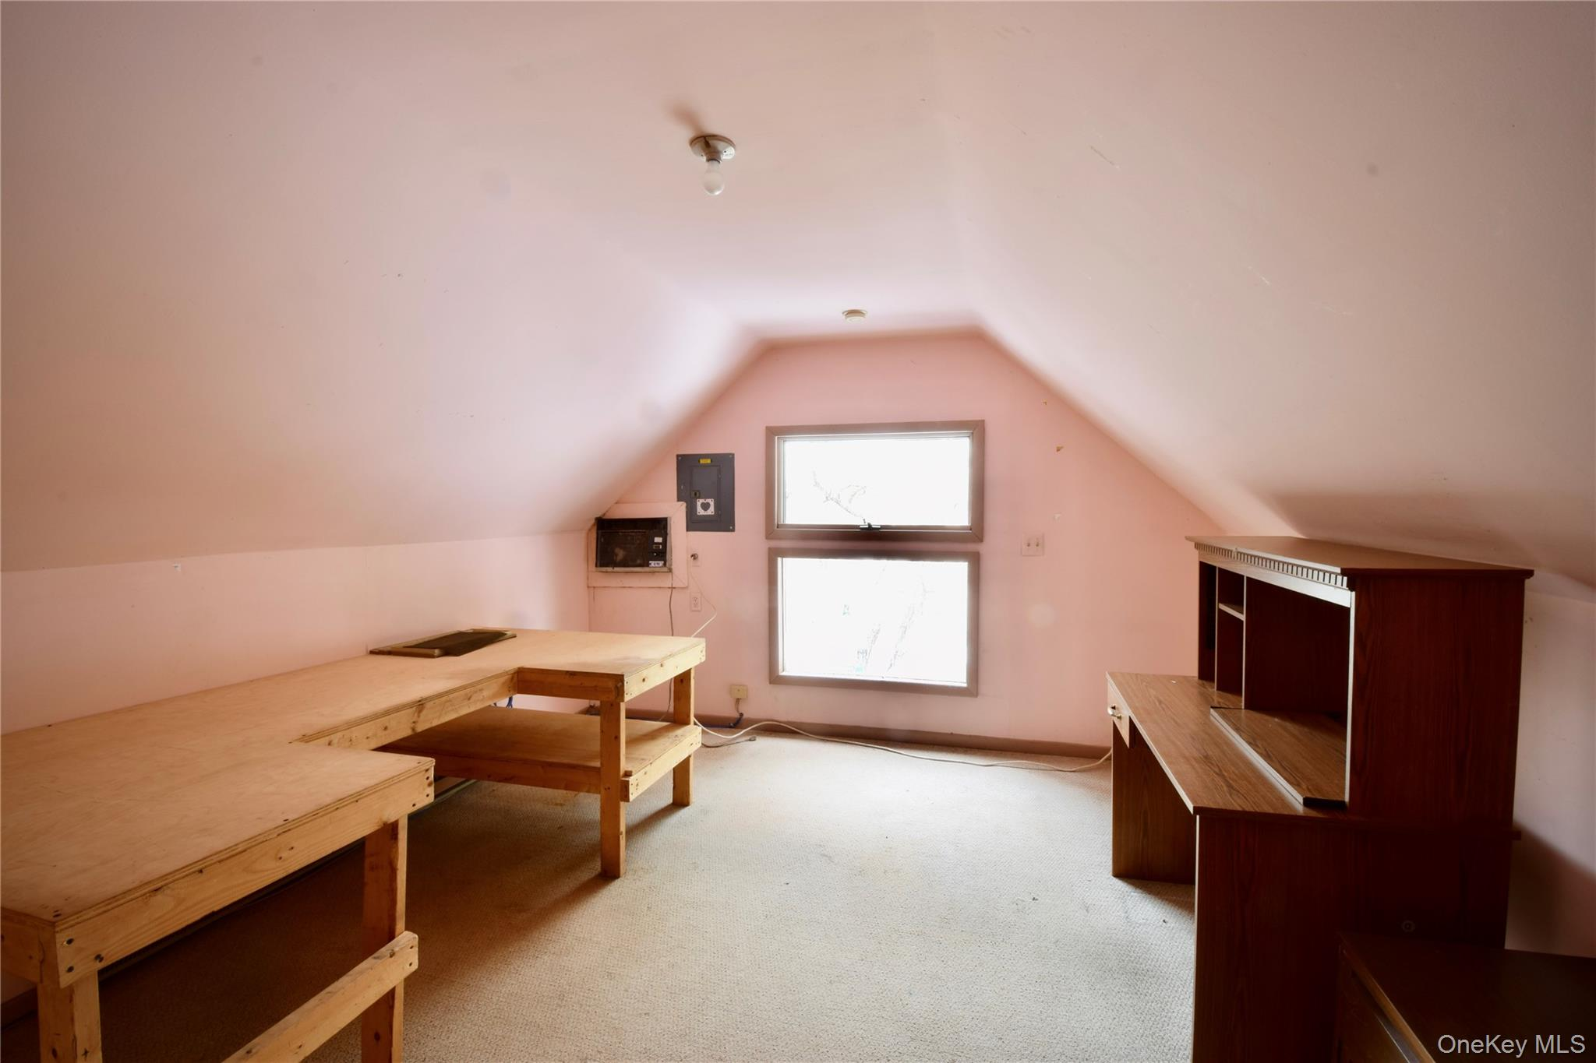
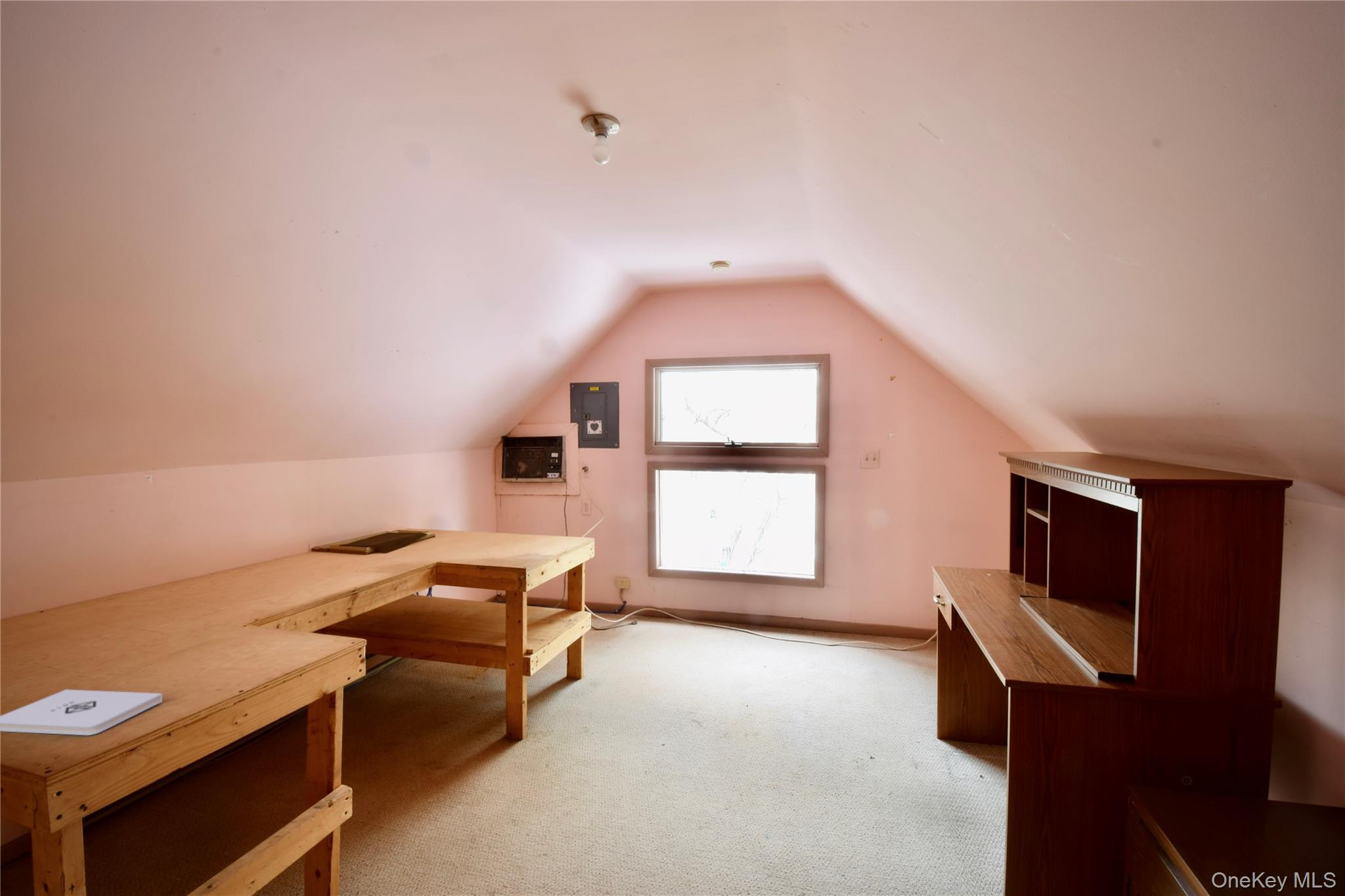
+ notepad (79, 711)
